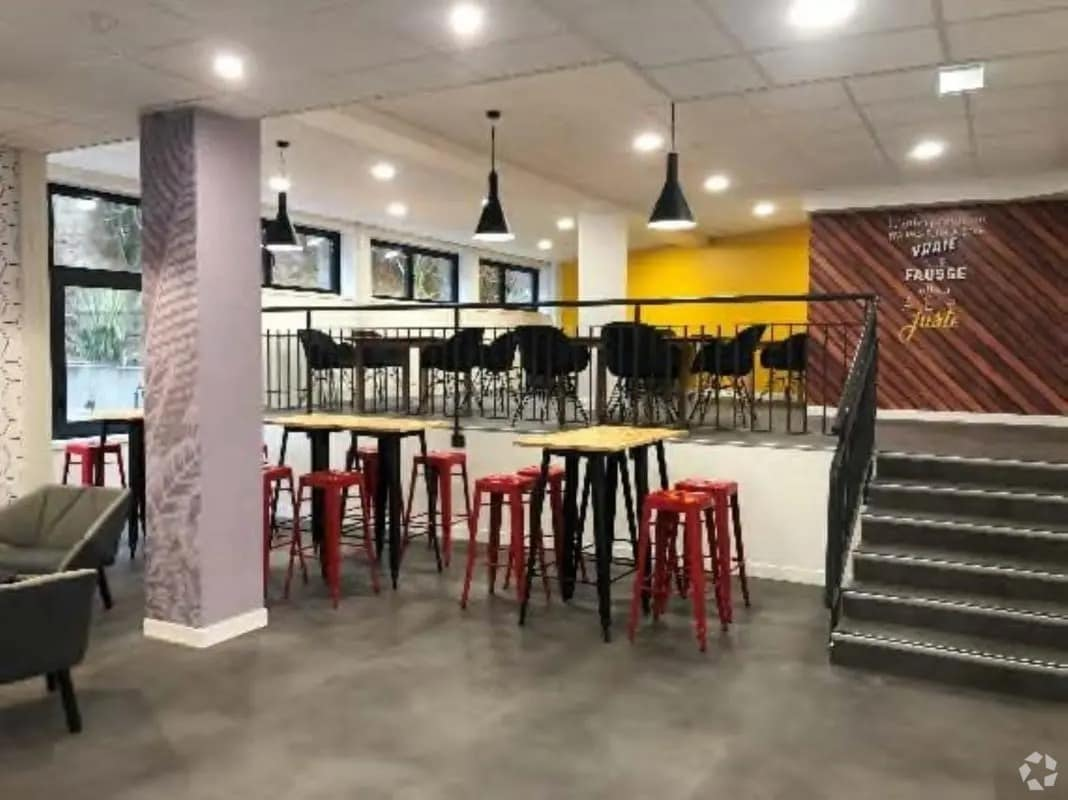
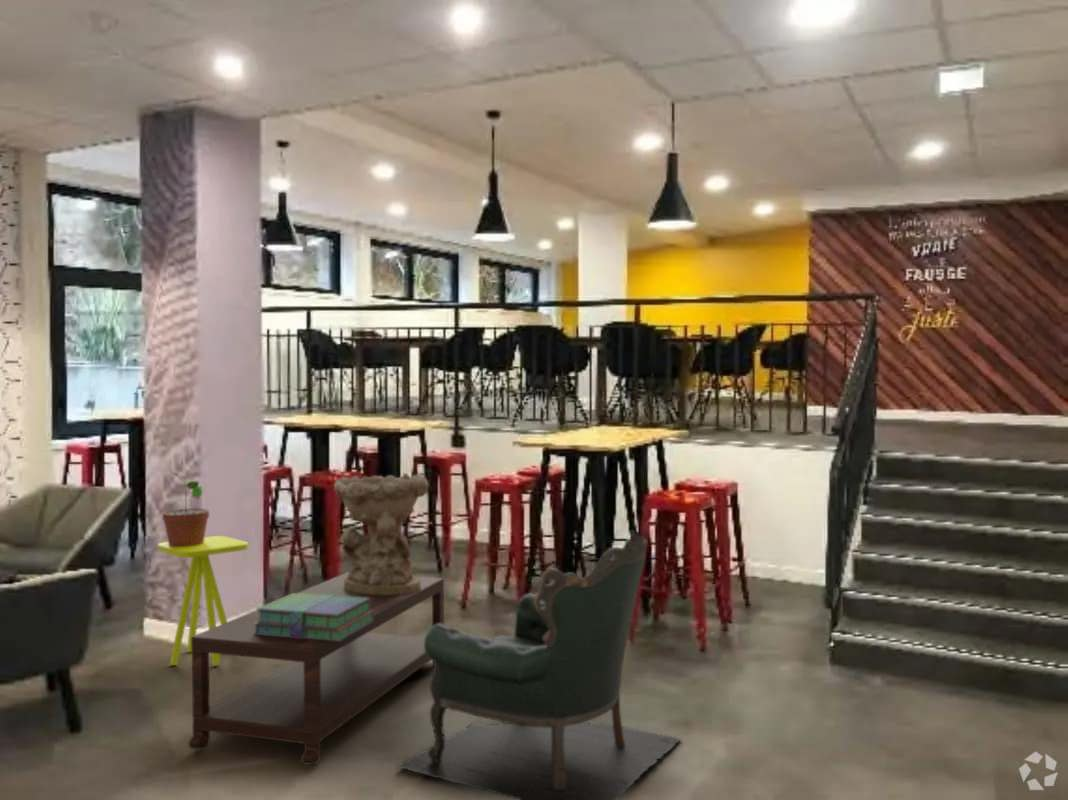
+ coffee table (334, 652)
+ armchair (543, 638)
+ potted plant (185, 506)
+ side table (206, 600)
+ decorative bowl (381, 530)
+ stack of books (314, 614)
